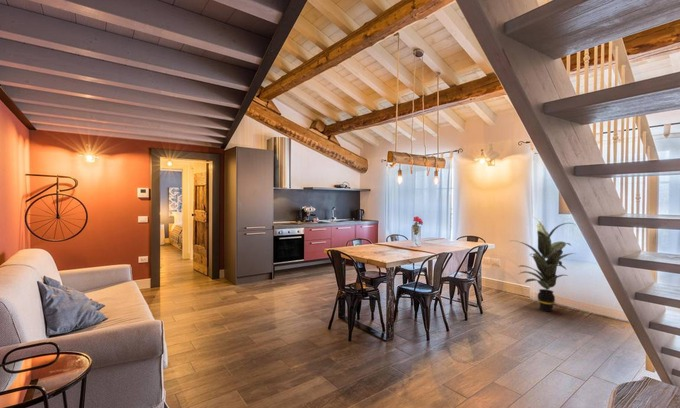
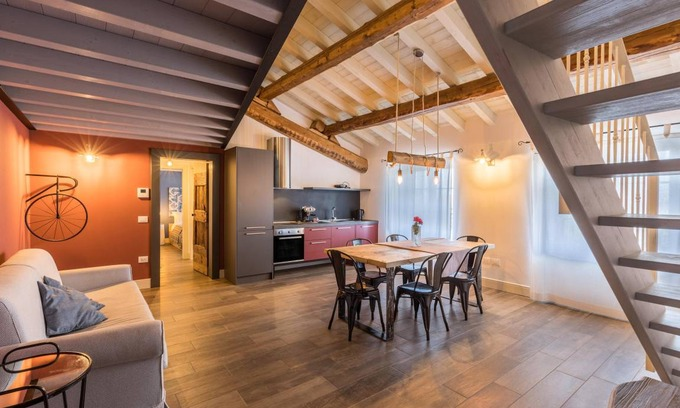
- indoor plant (543, 262)
